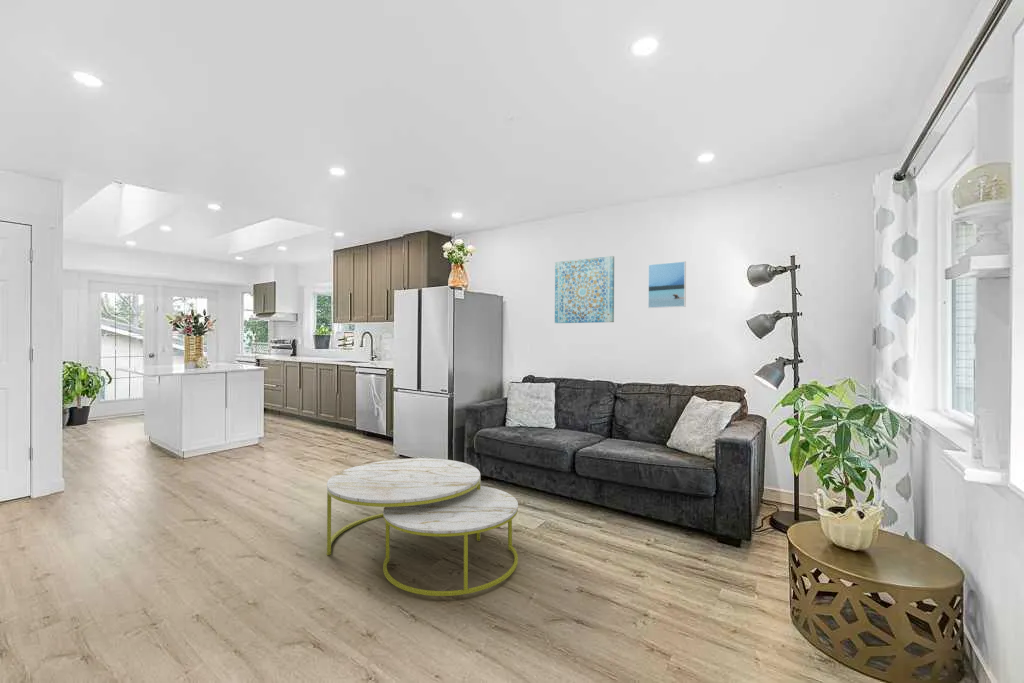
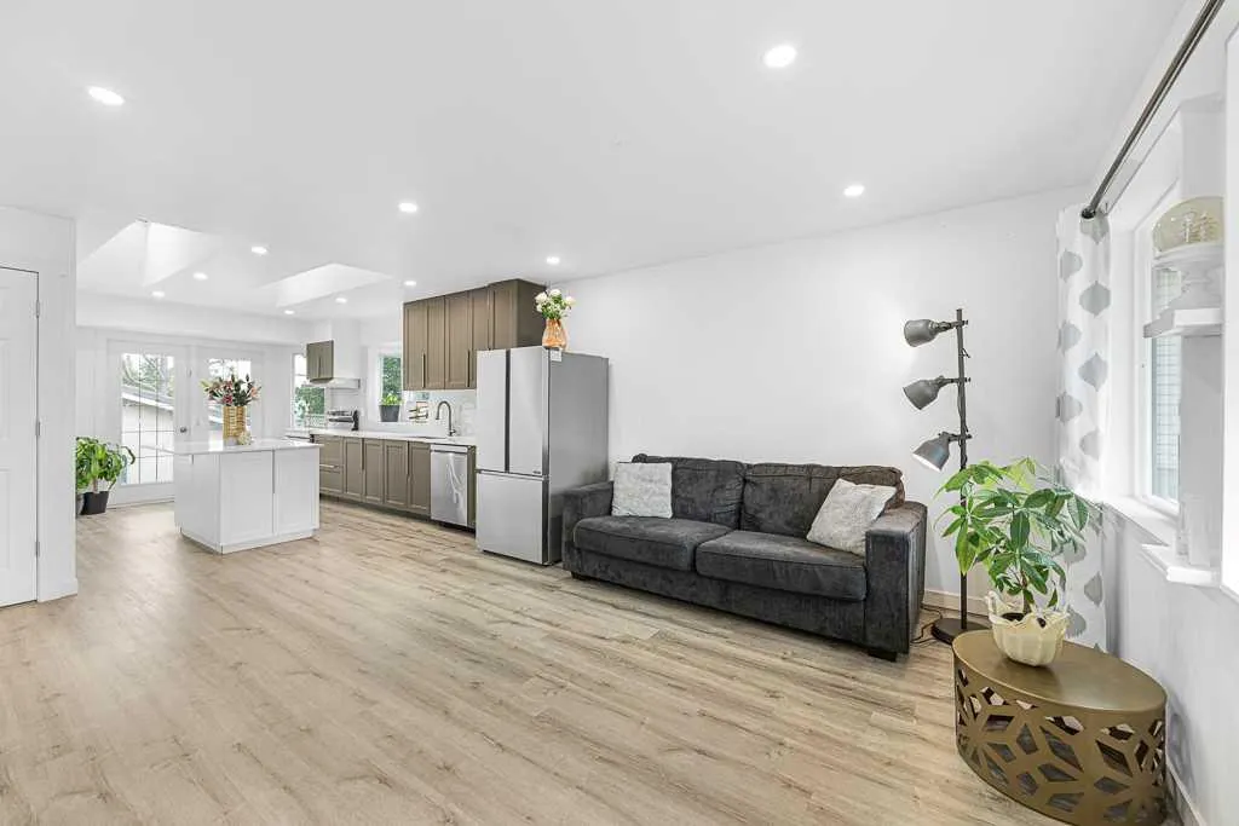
- wall art (583, 291)
- coffee table (424, 512)
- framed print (666, 285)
